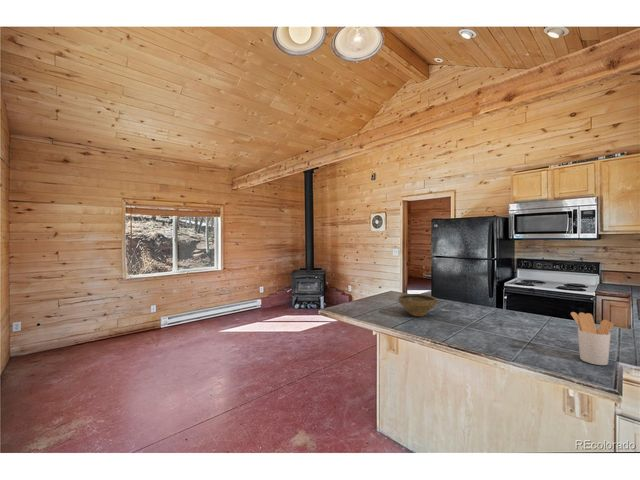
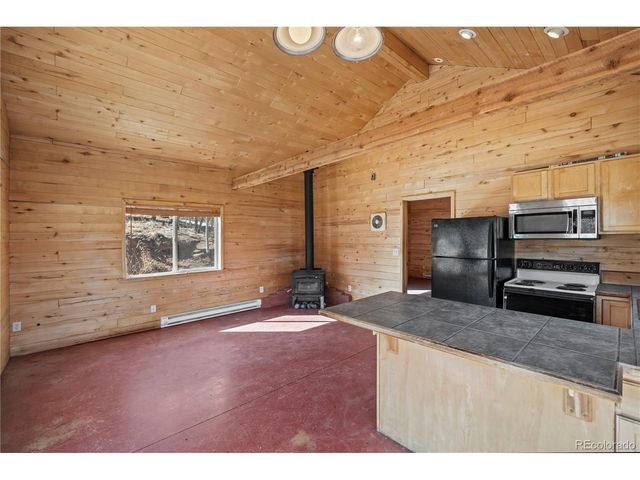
- bowl (417, 306)
- utensil holder (589, 336)
